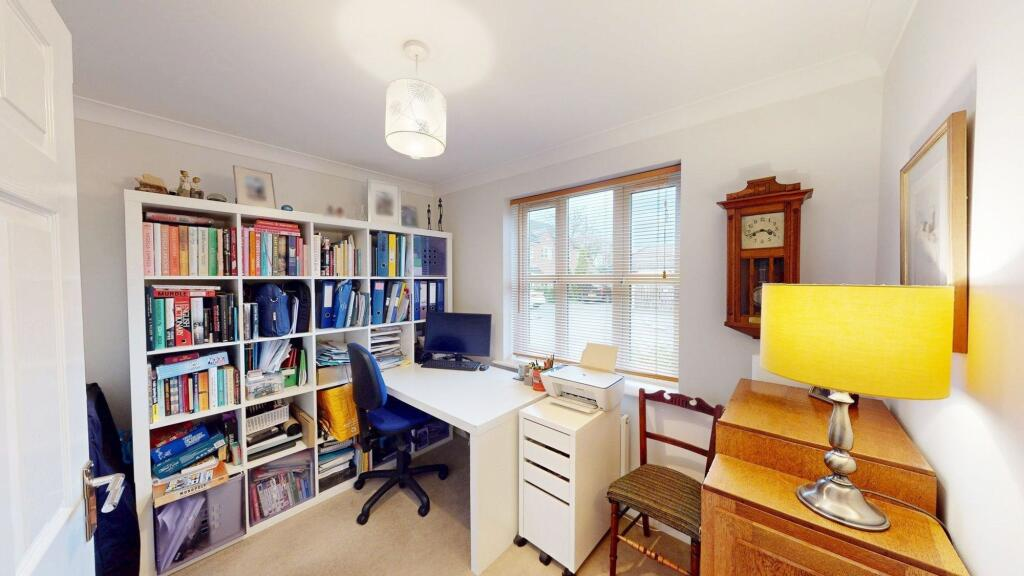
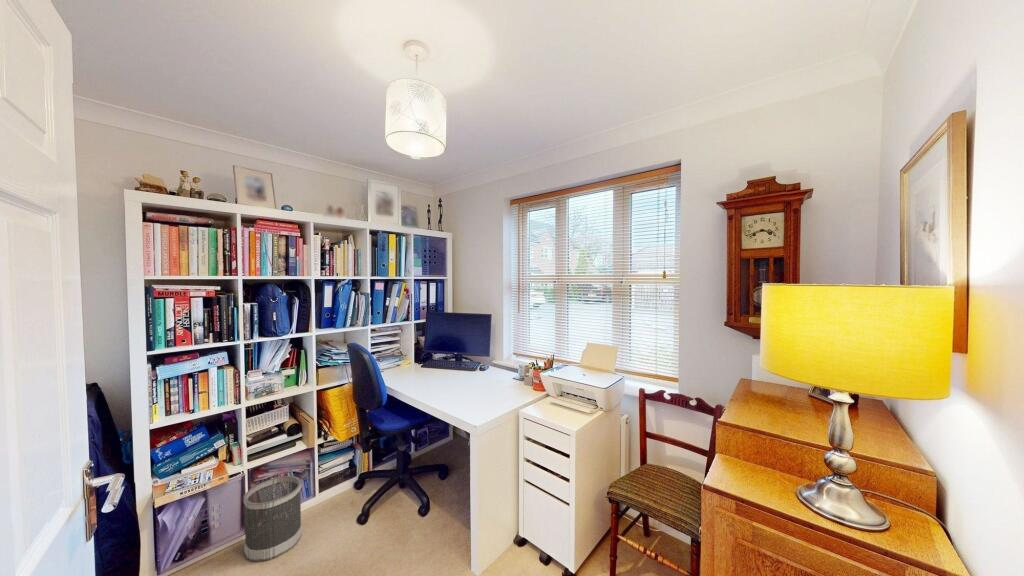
+ wastebasket (273, 515)
